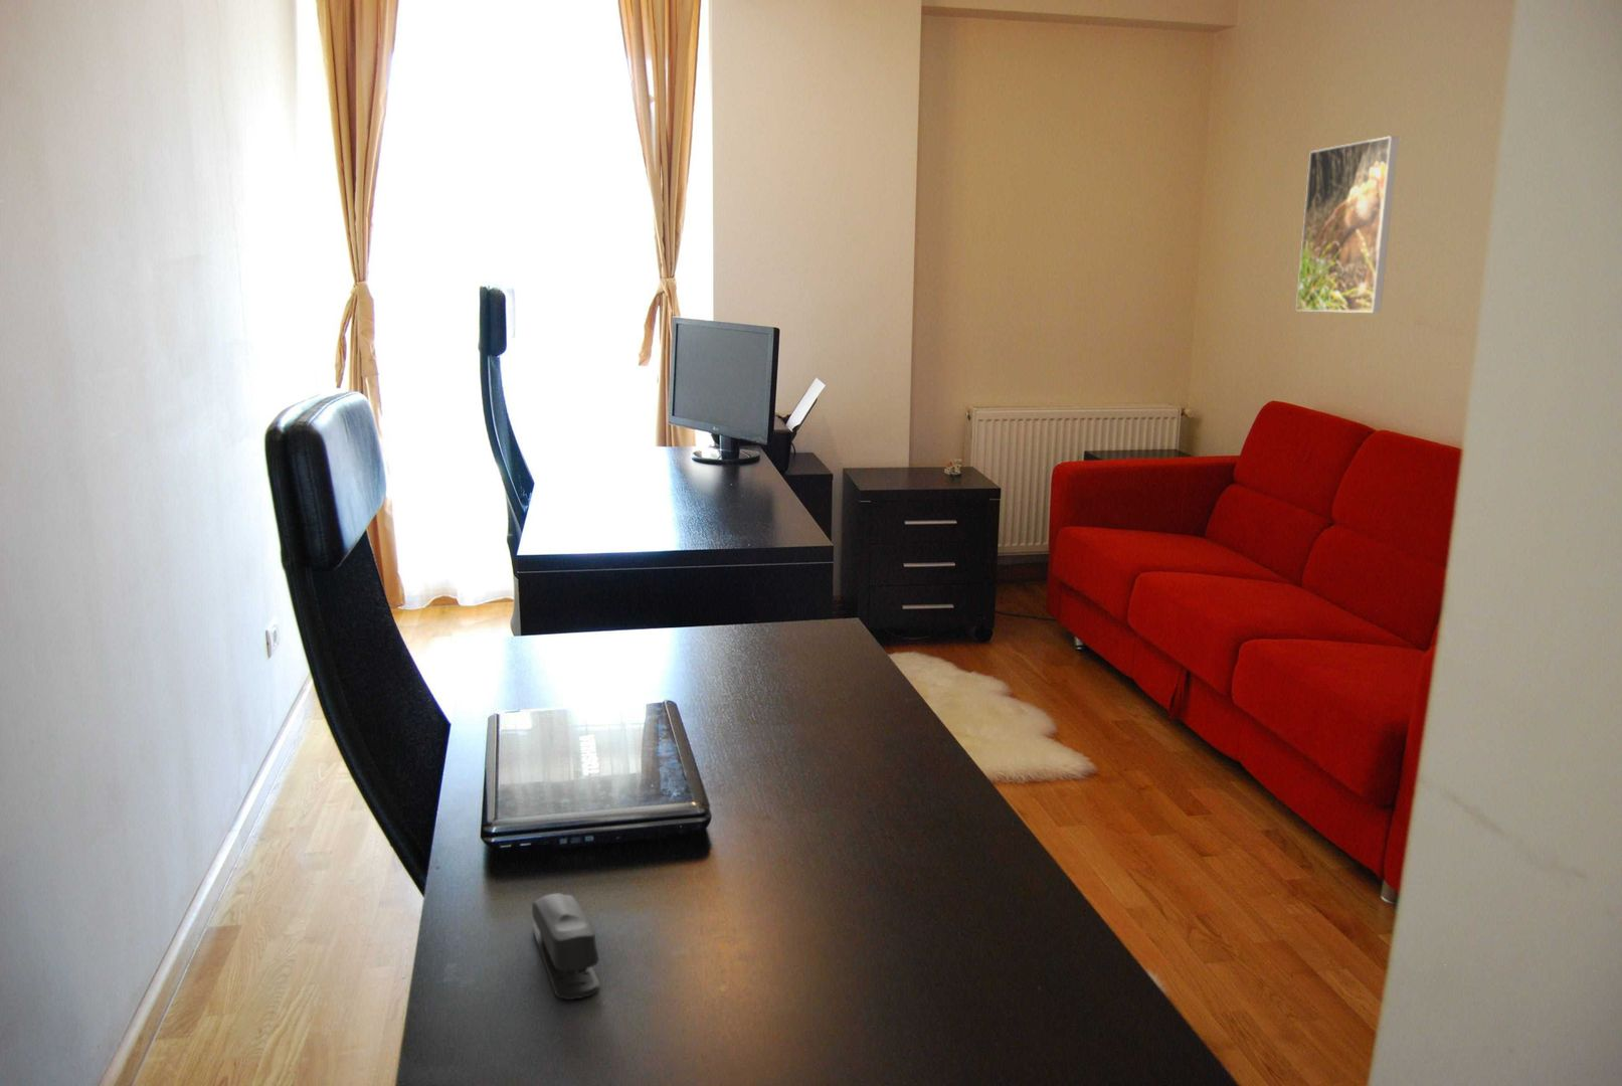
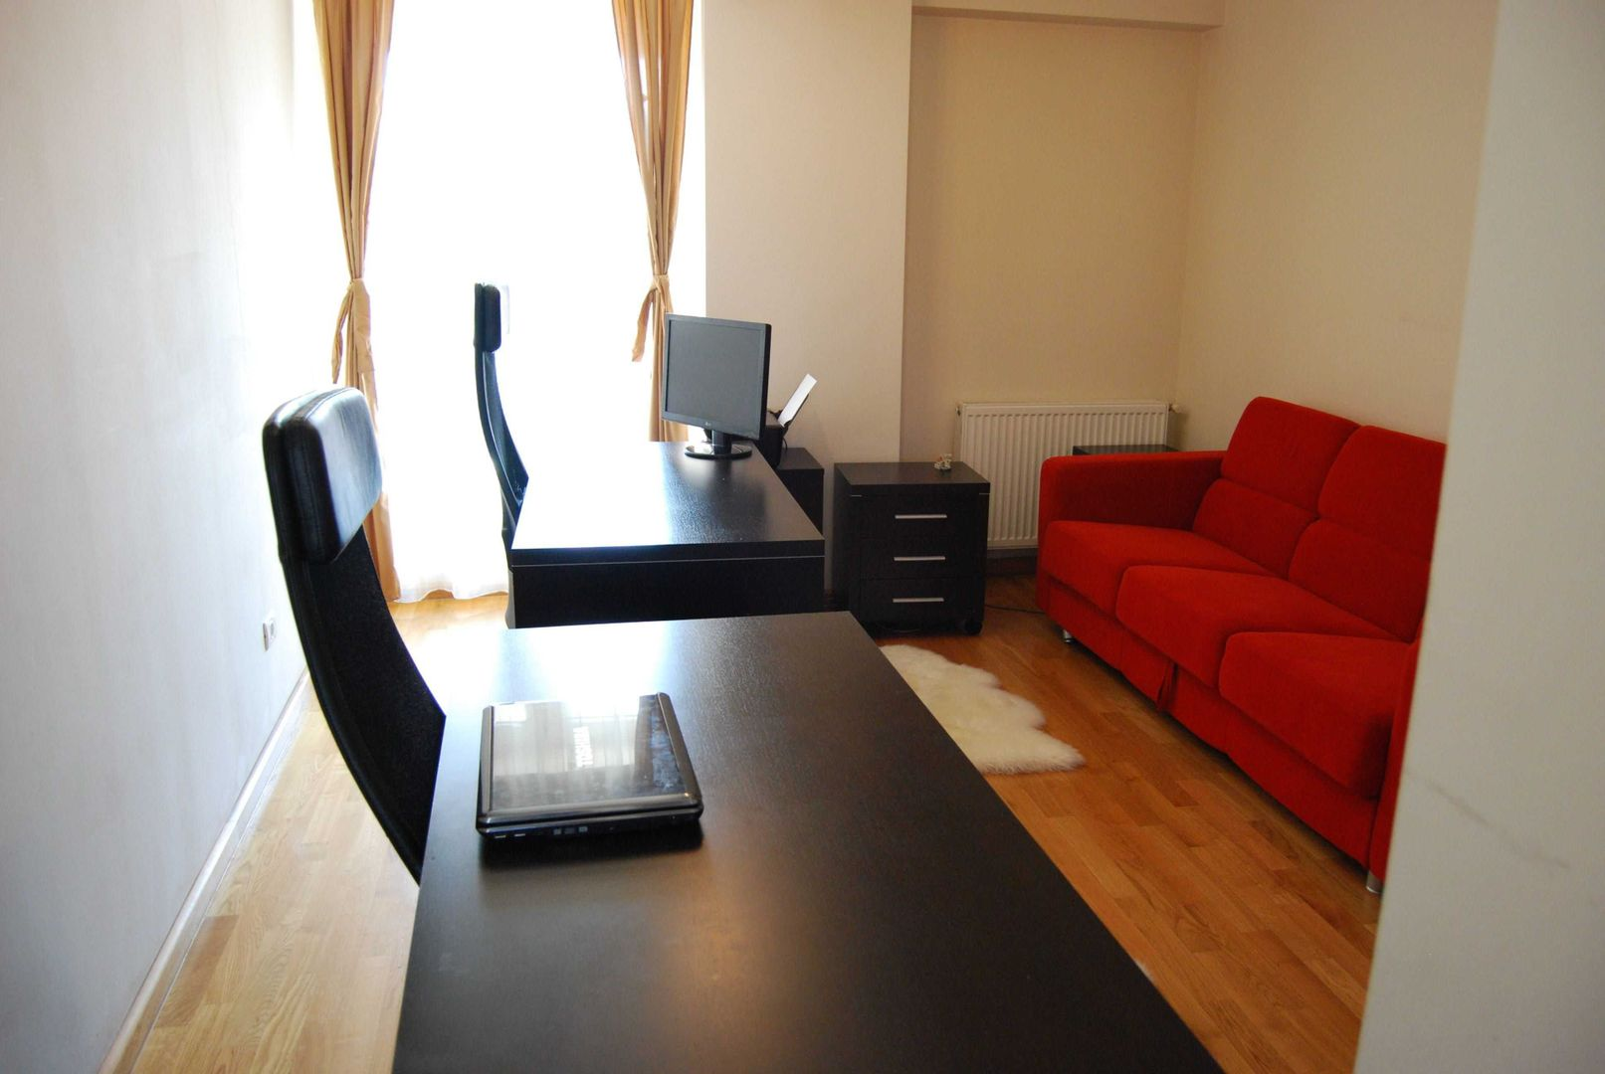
- stapler (564, 930)
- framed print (1343, 228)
